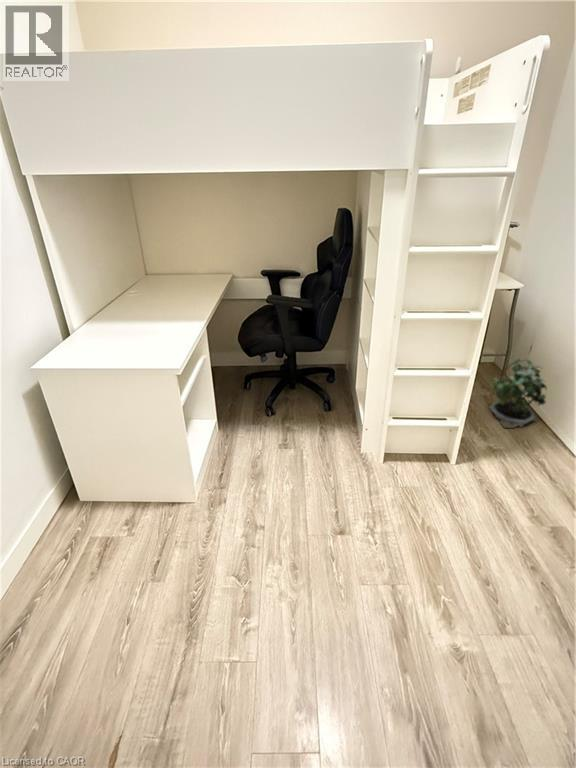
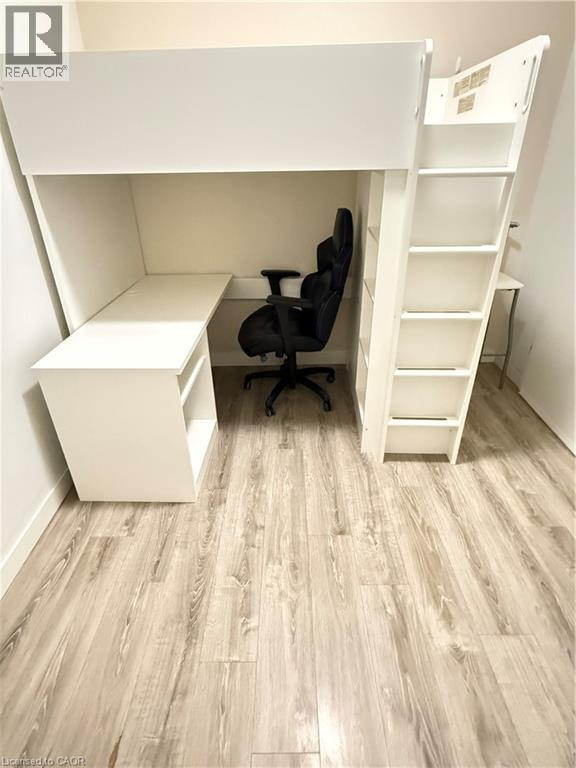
- potted plant (518, 388)
